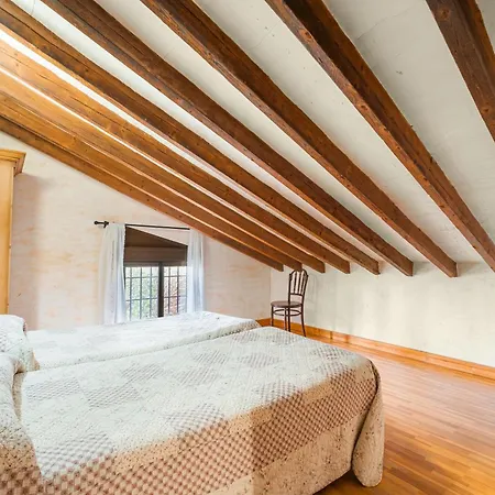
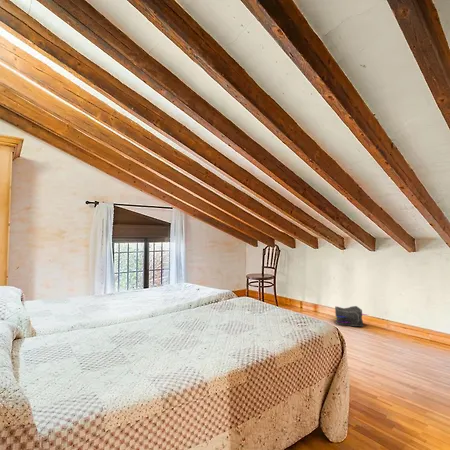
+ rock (350, 315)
